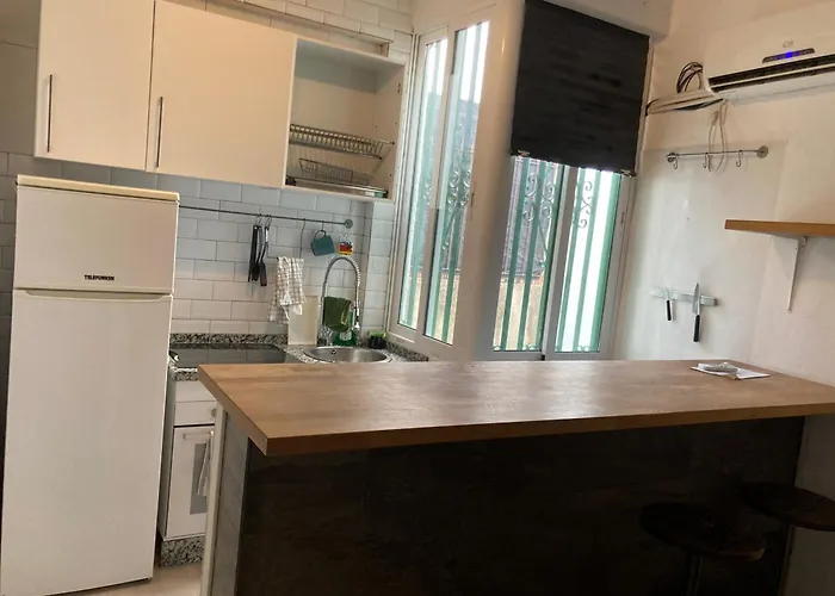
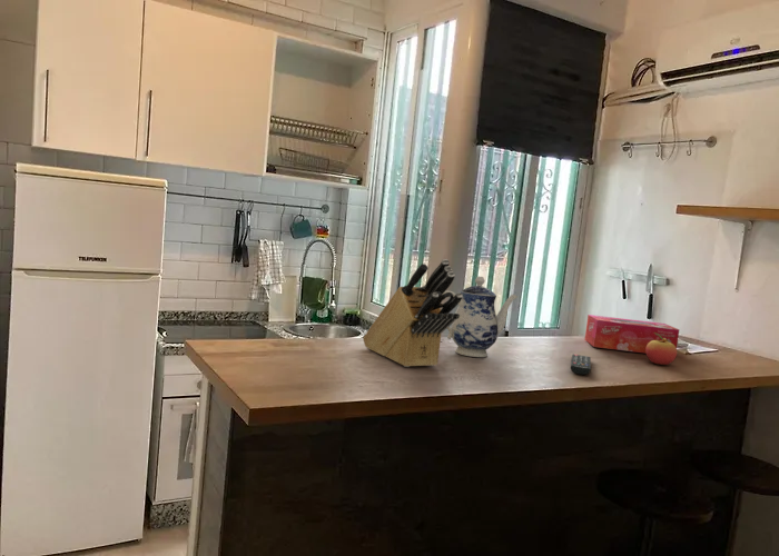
+ remote control (580, 364)
+ knife block (411, 308)
+ fruit (661, 349)
+ tissue box (630, 335)
+ teapot (475, 315)
